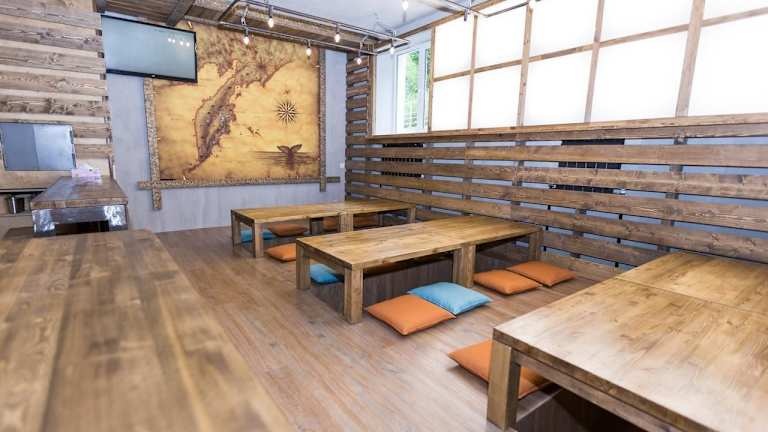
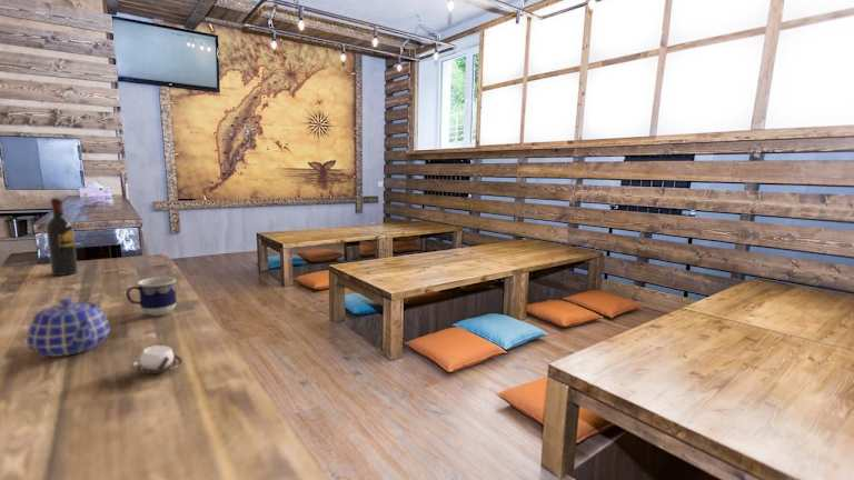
+ teapot (69, 323)
+ wine bottle (60, 236)
+ cup (156, 359)
+ cup (152, 298)
